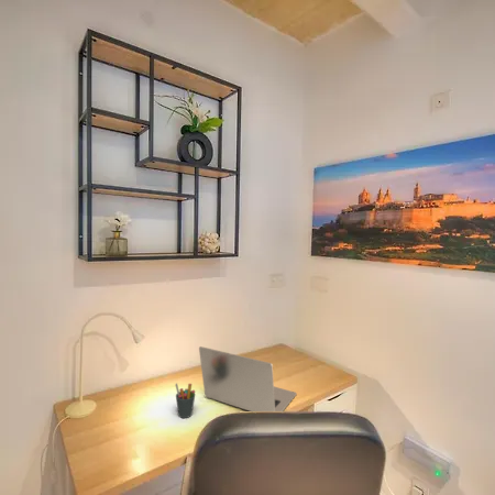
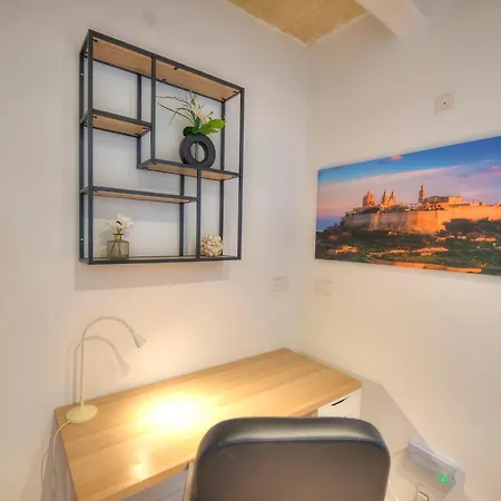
- laptop (250, 371)
- pen holder (185, 399)
